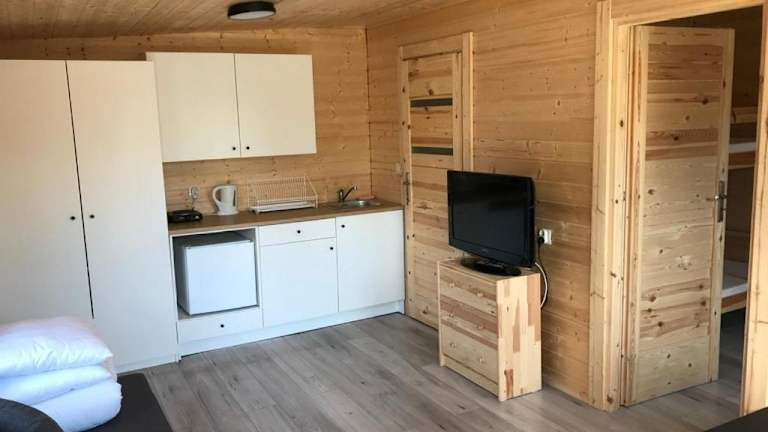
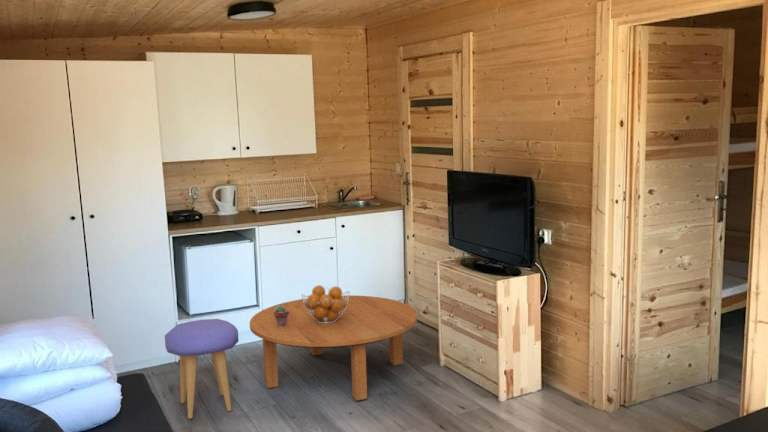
+ stool (196, 367)
+ coffee table (335, 345)
+ fruit basket (326, 303)
+ potted succulent (281, 314)
